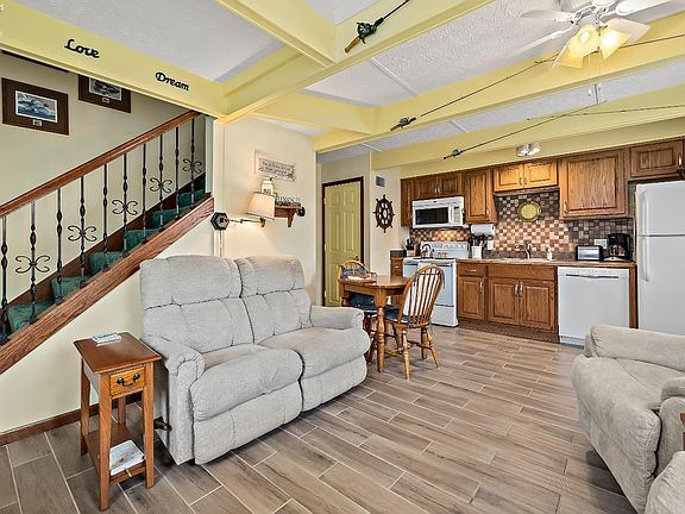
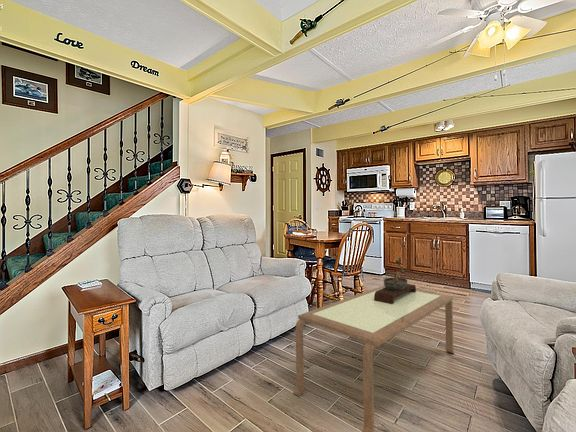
+ coffee table (382, 337)
+ bonsai tree (395, 276)
